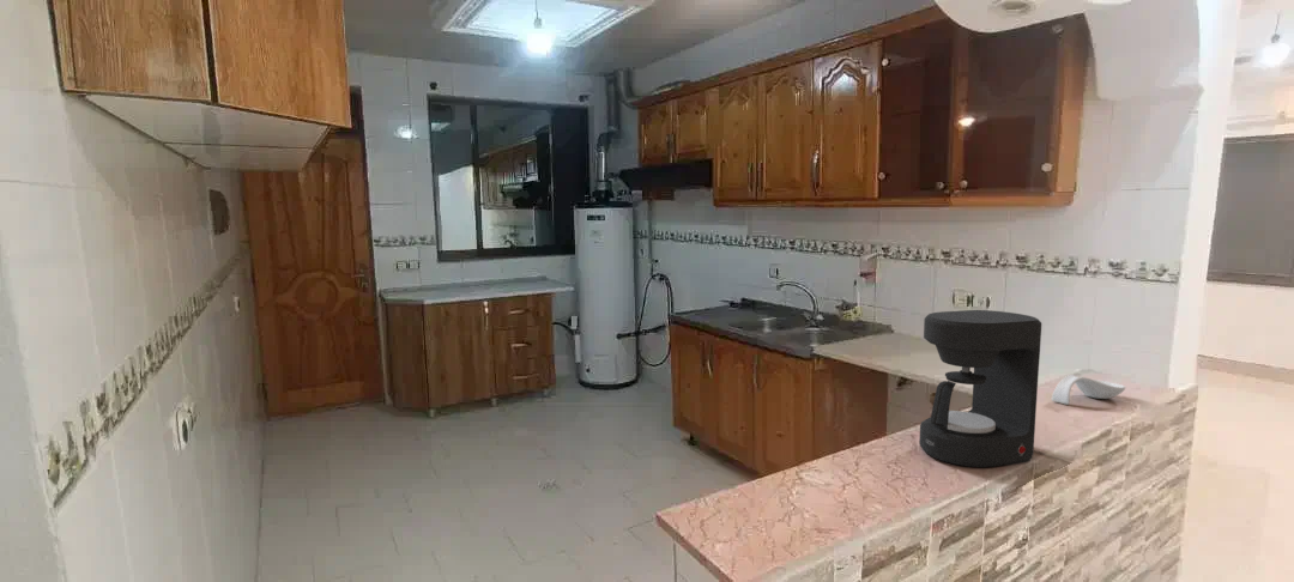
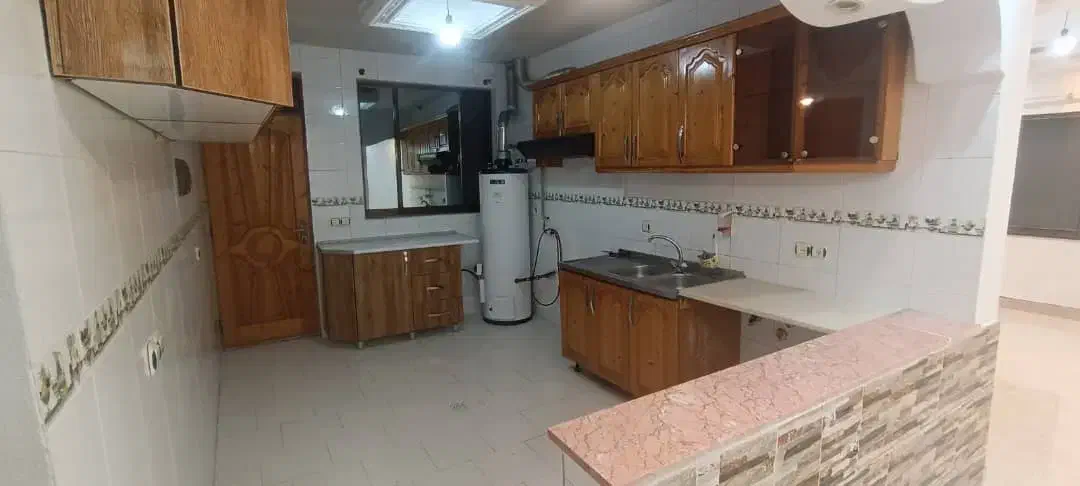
- spoon rest (1087, 386)
- coffee maker (976, 384)
